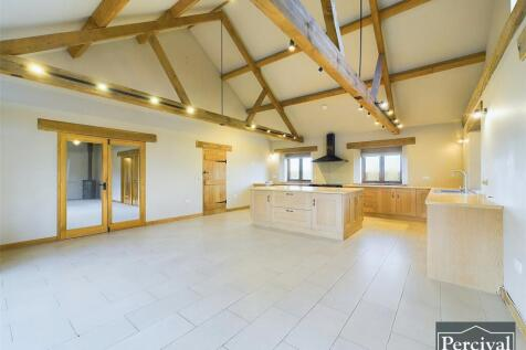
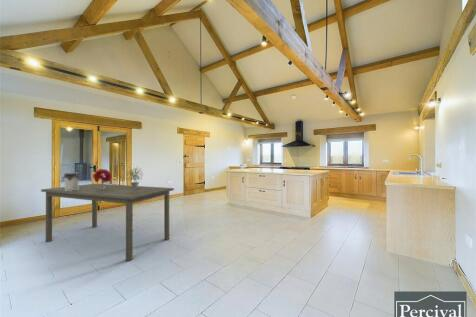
+ dining table (96, 214)
+ potted plant (134, 176)
+ vessel (71, 181)
+ bouquet (103, 178)
